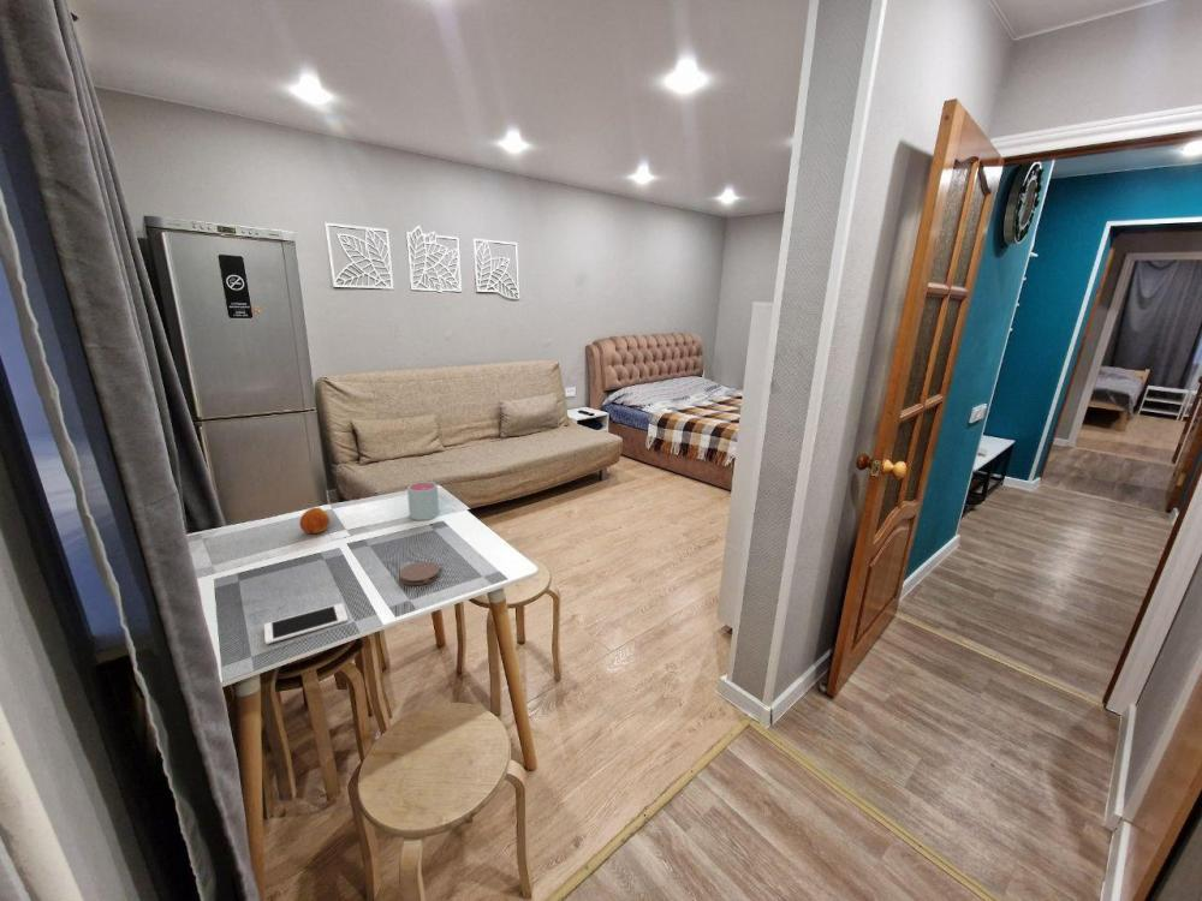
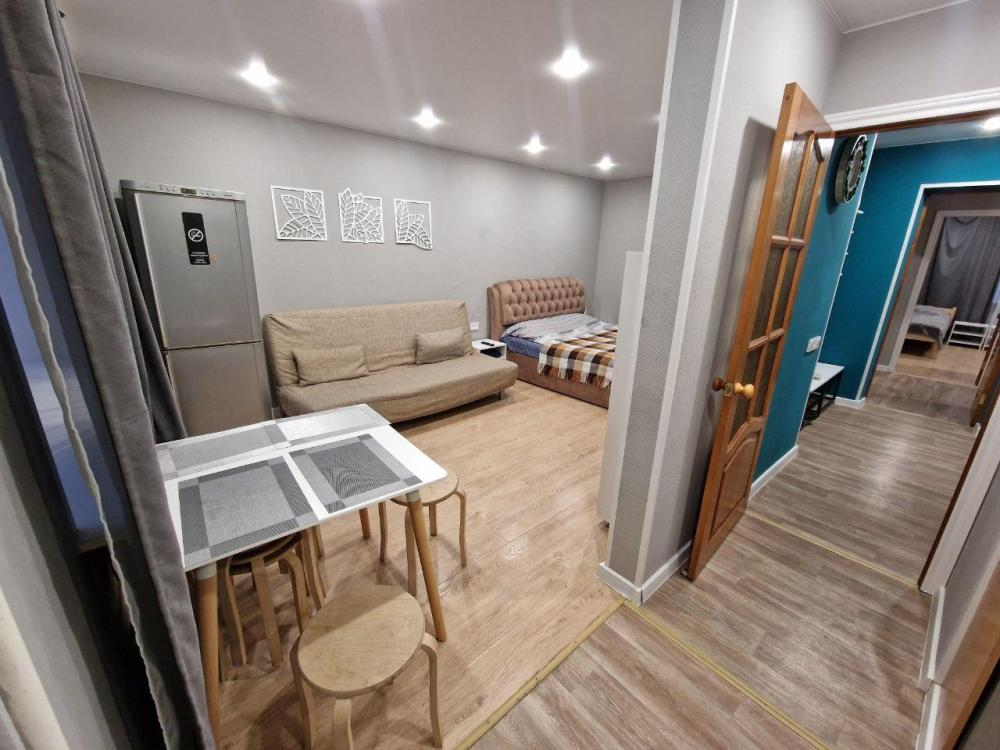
- fruit (315, 520)
- cell phone (307, 622)
- coaster (419, 573)
- mug (424, 497)
